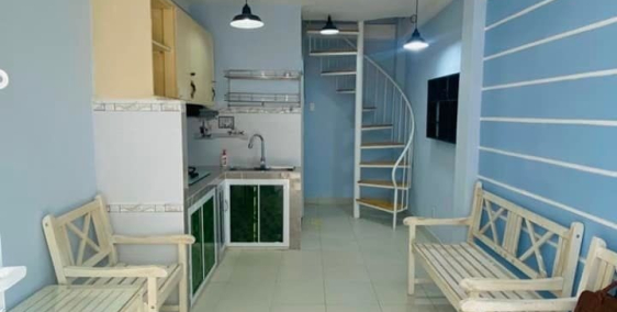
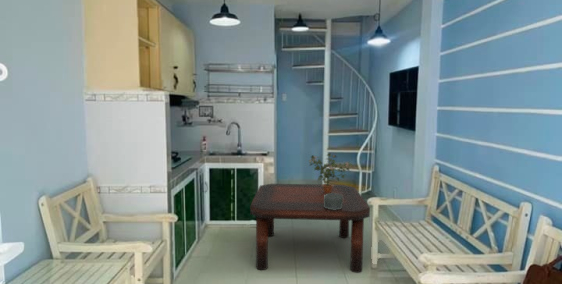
+ coffee table (307, 219)
+ decorative box (333, 201)
+ potted plant (328, 172)
